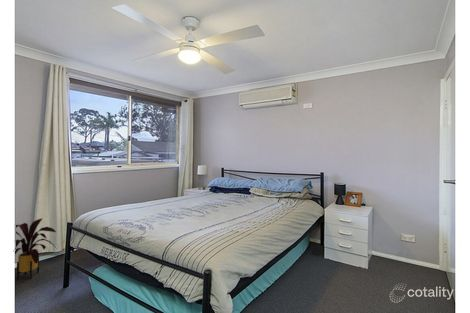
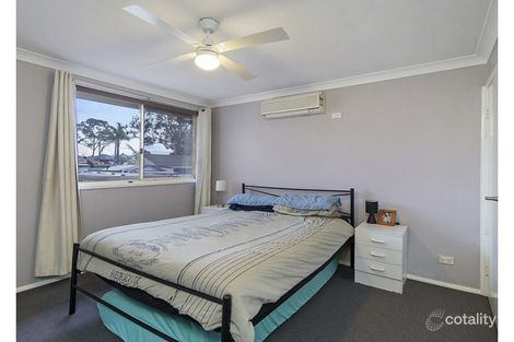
- house plant (26, 249)
